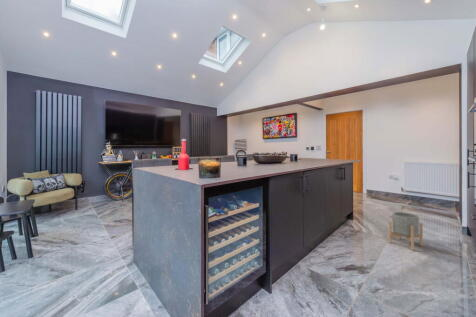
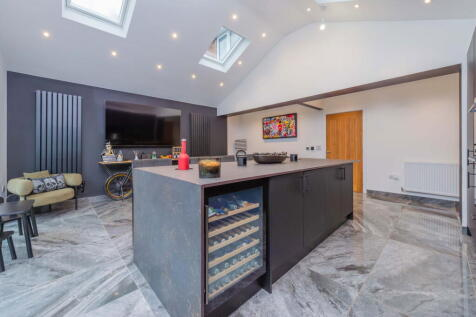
- planter (405, 229)
